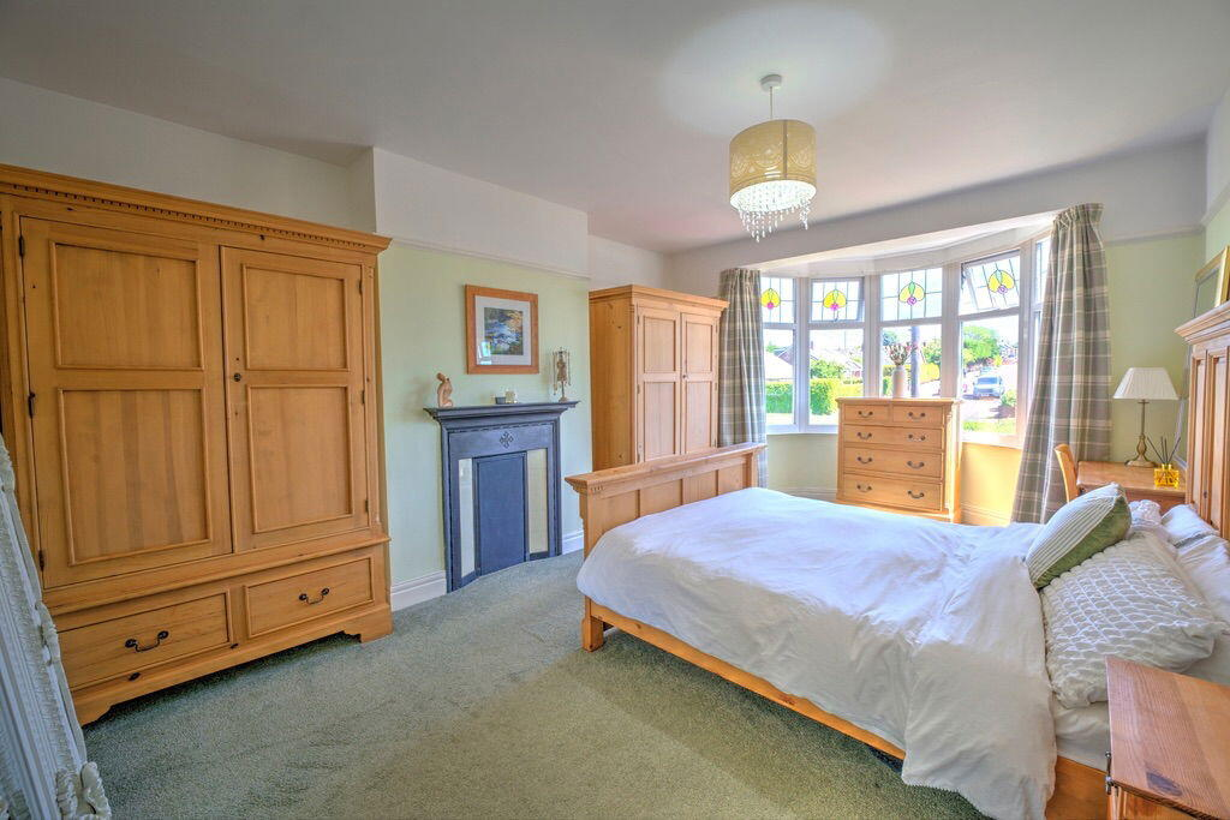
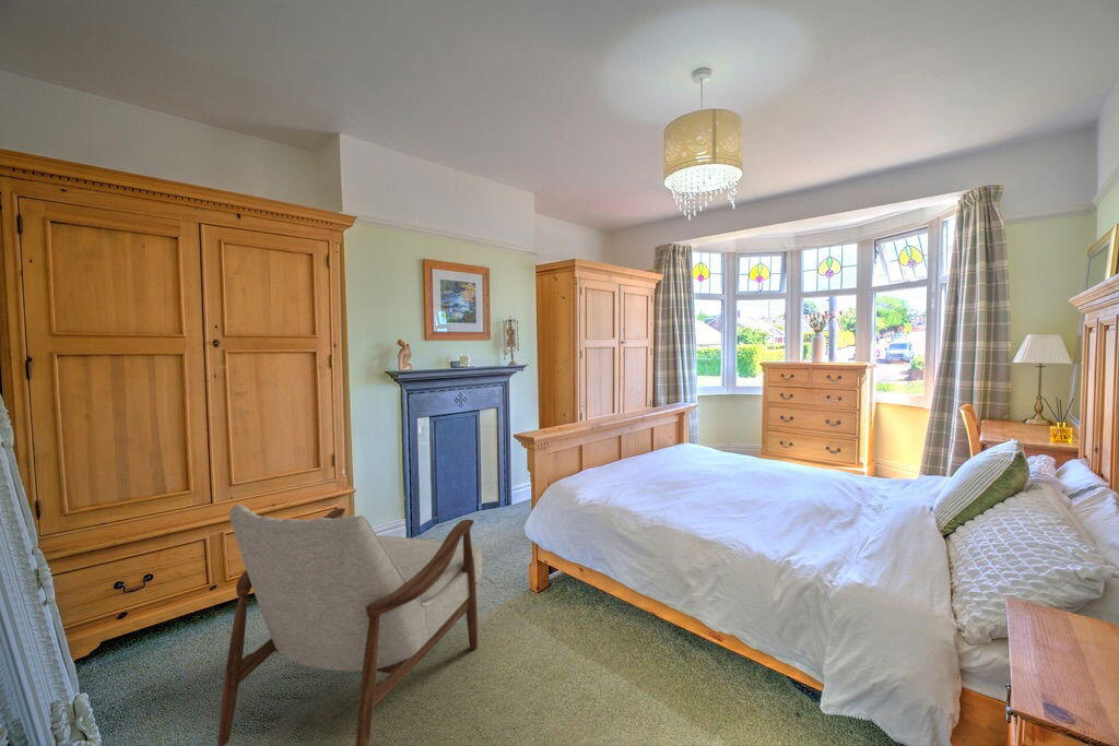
+ armchair (362, 583)
